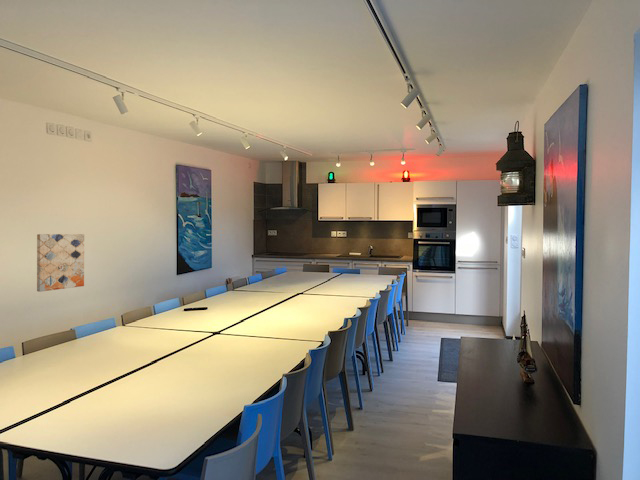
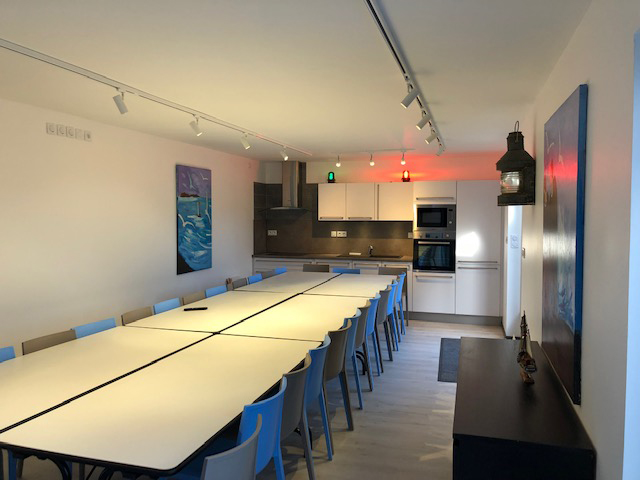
- wall art (61, 261)
